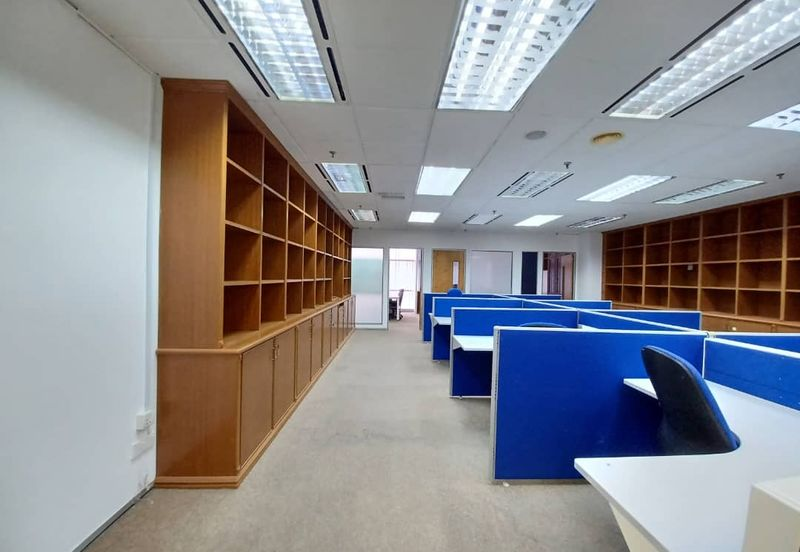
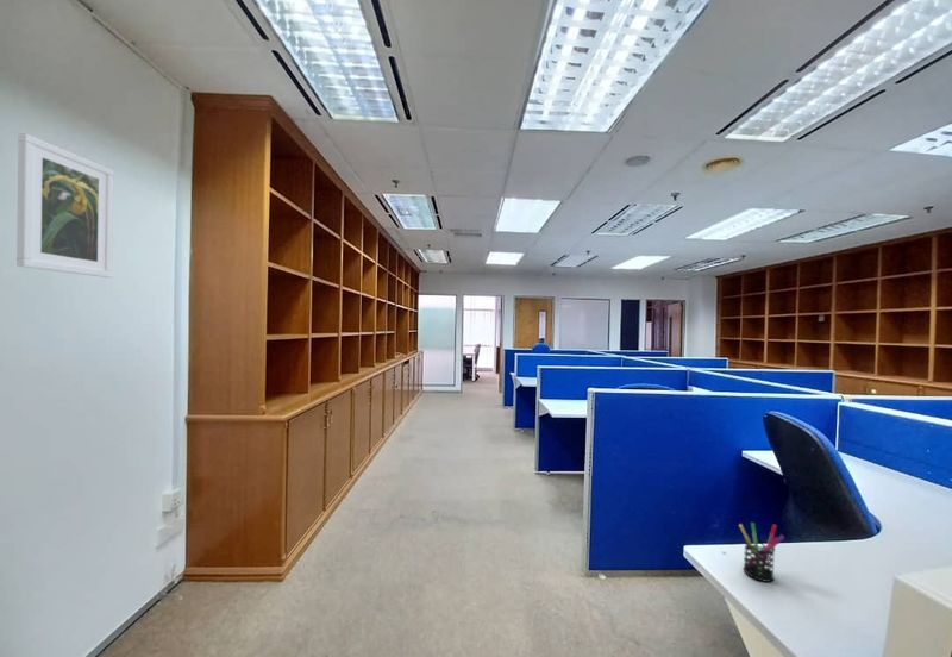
+ pen holder (758, 546)
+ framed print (70, 213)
